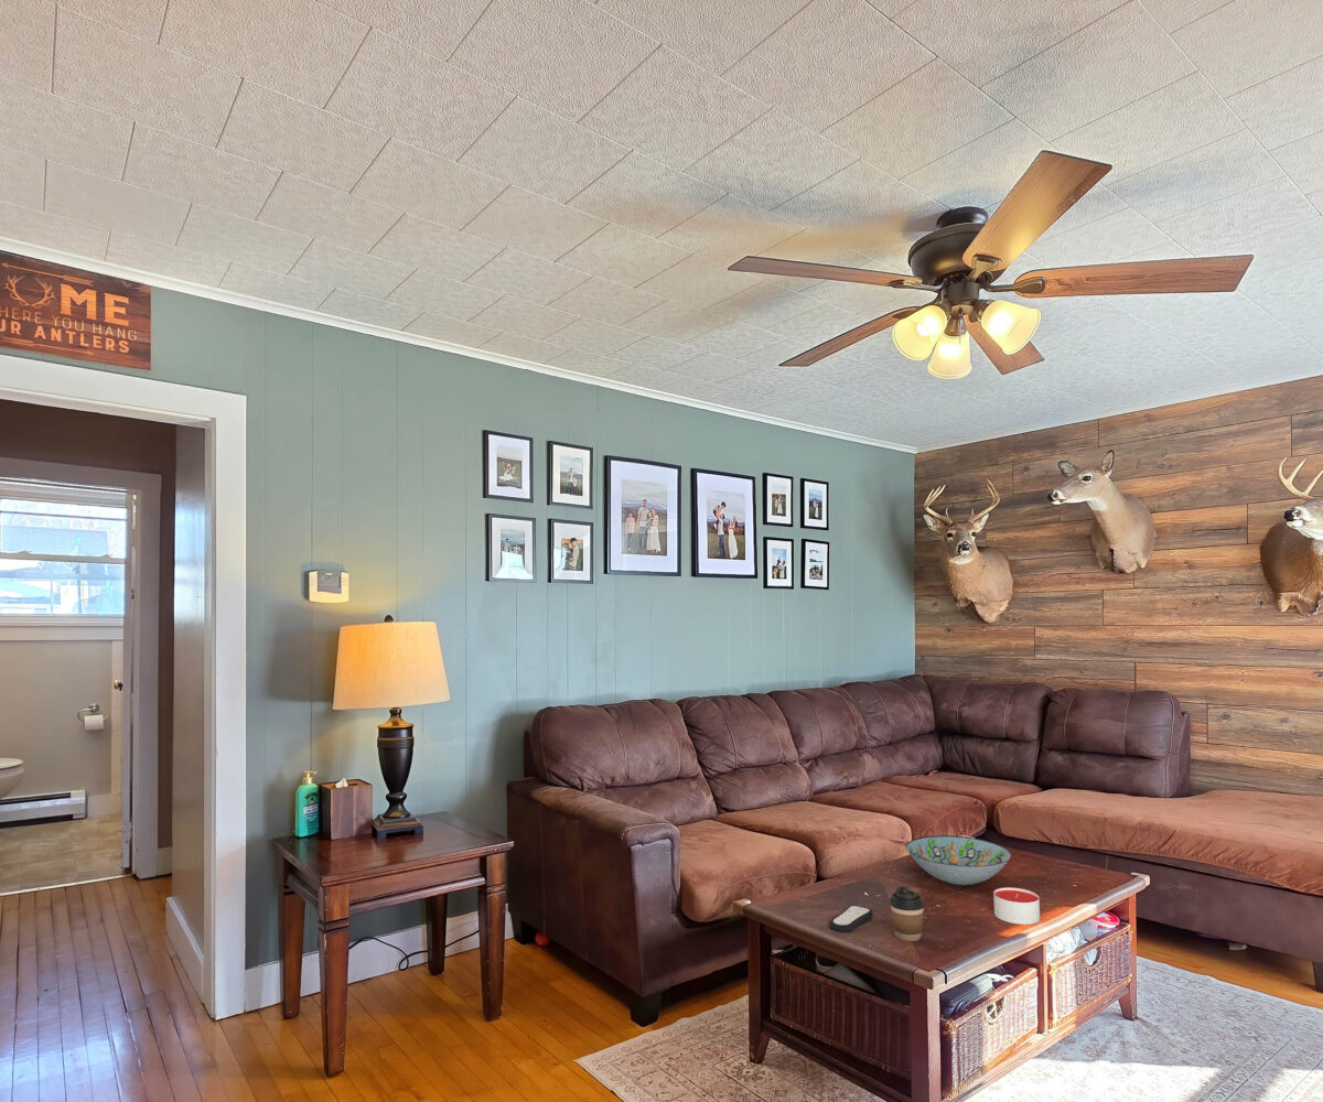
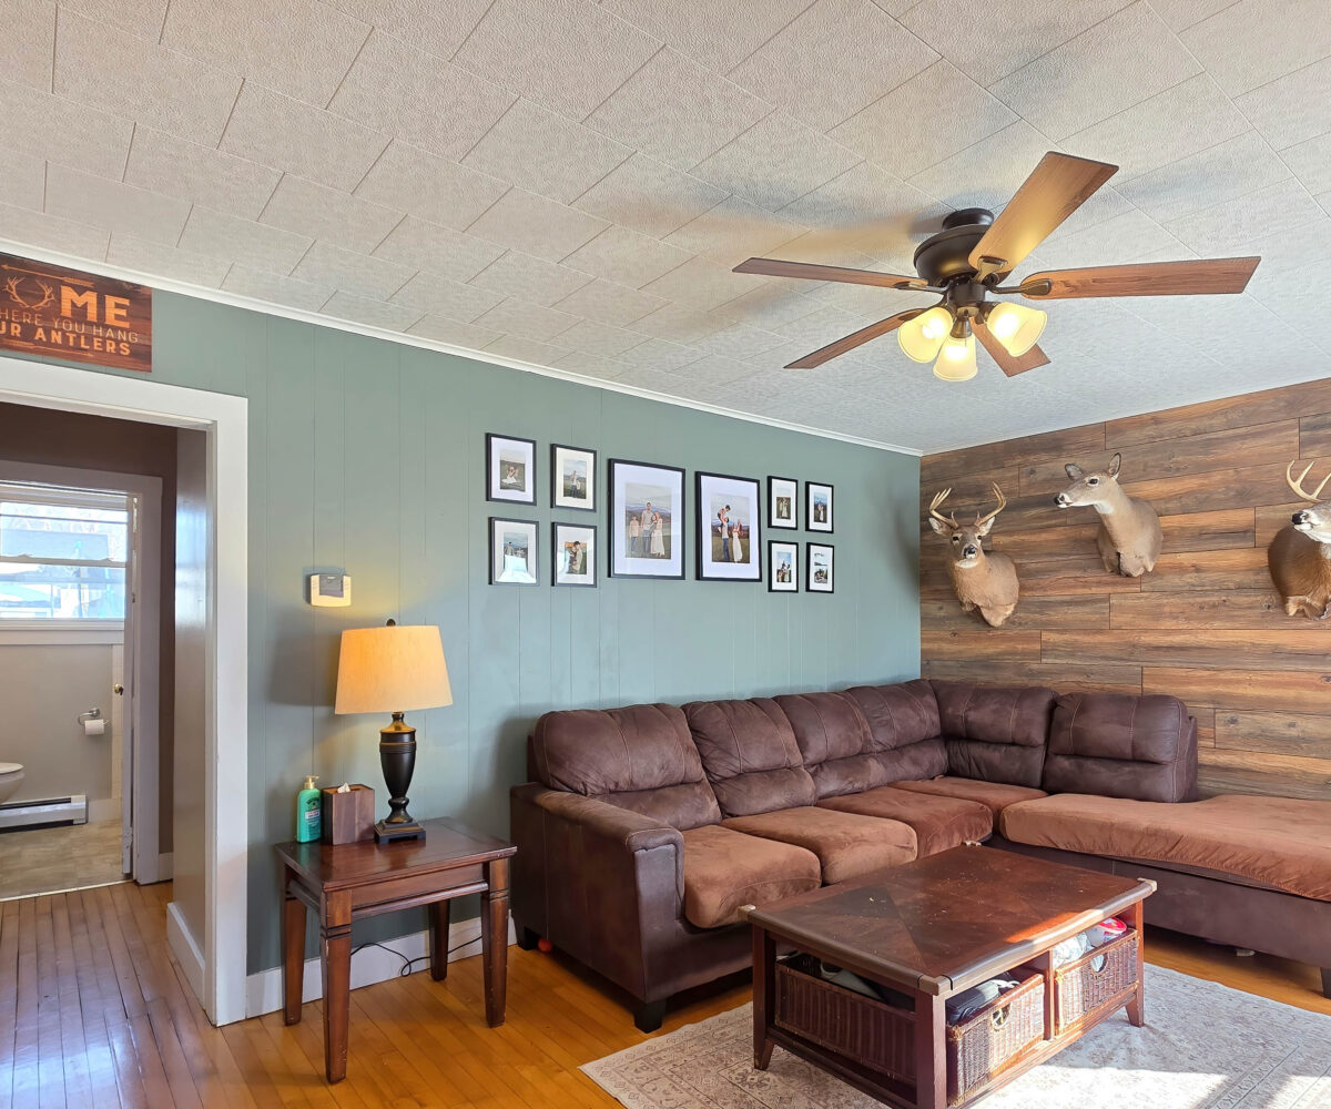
- candle (1017, 905)
- coffee cup (906, 912)
- decorative bowl (958, 865)
- remote control (850, 918)
